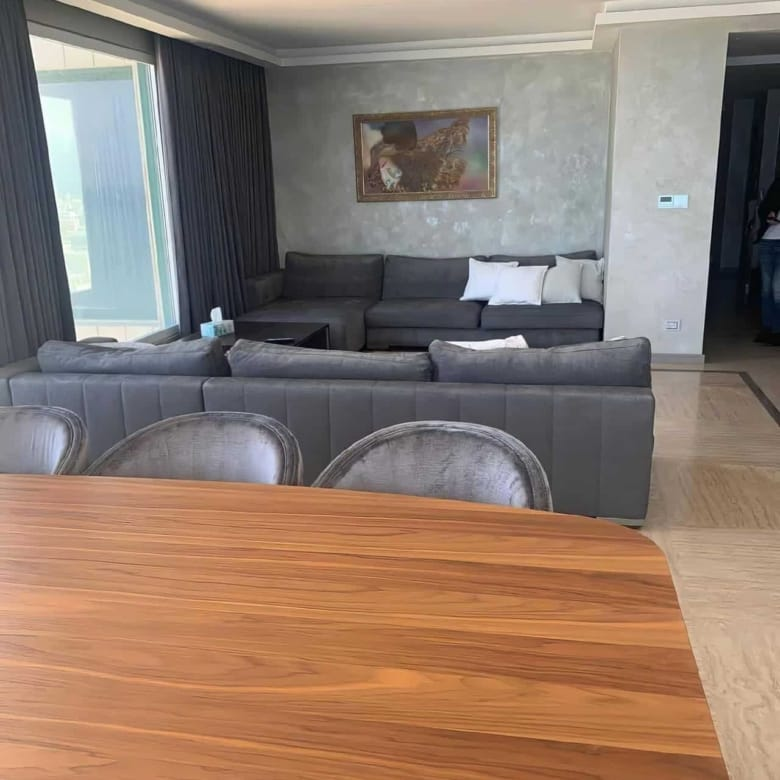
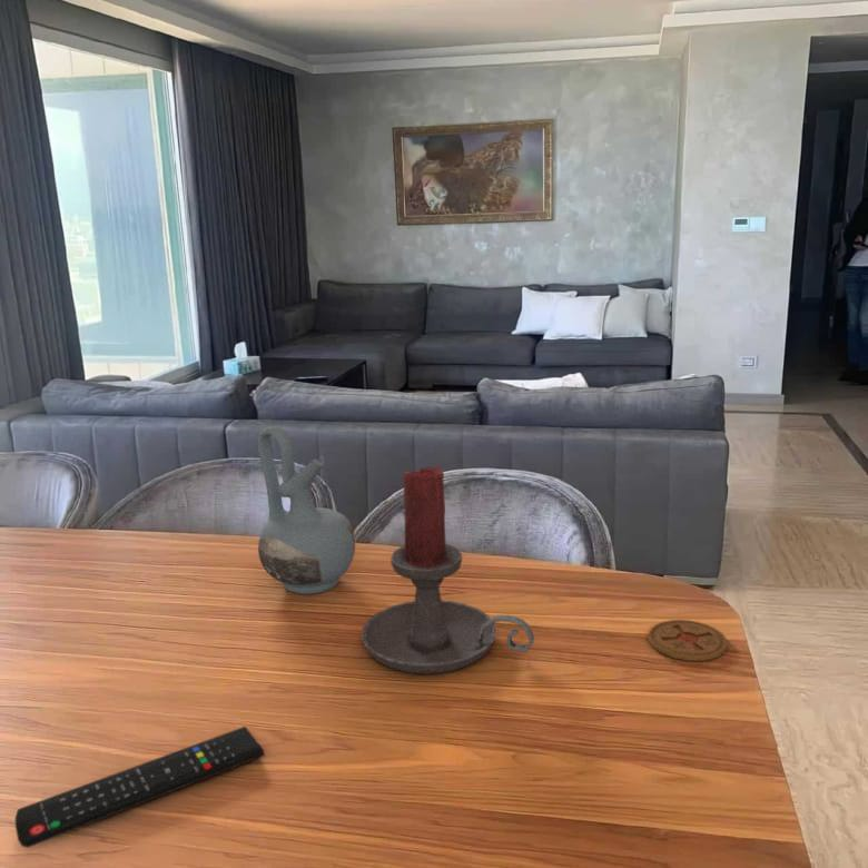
+ remote control (144, 785)
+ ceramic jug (304, 507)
+ coaster (687, 639)
+ candle holder (445, 560)
